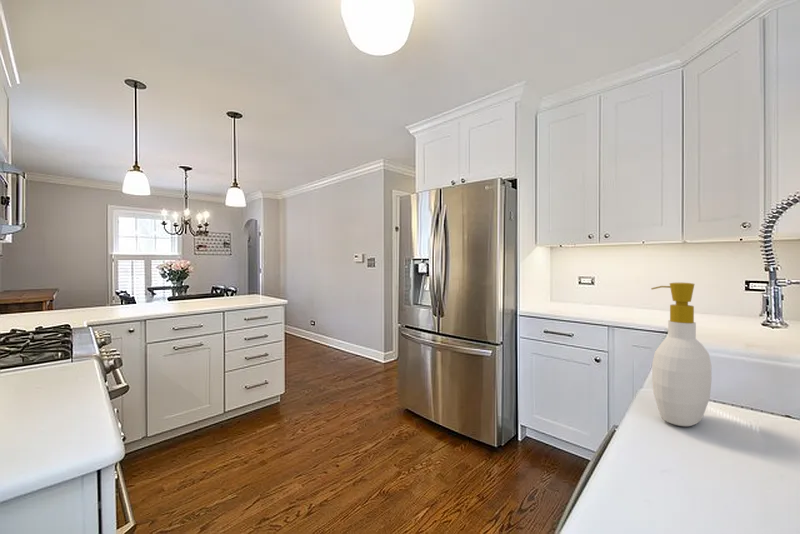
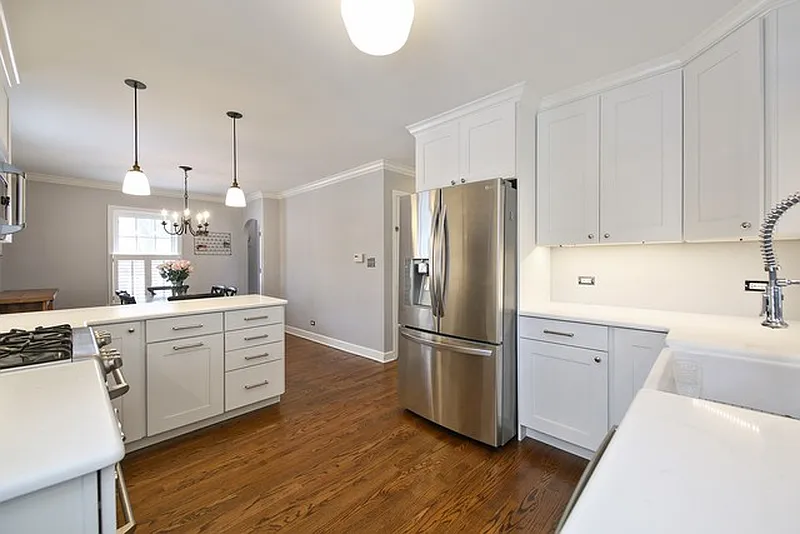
- soap bottle (678, 350)
